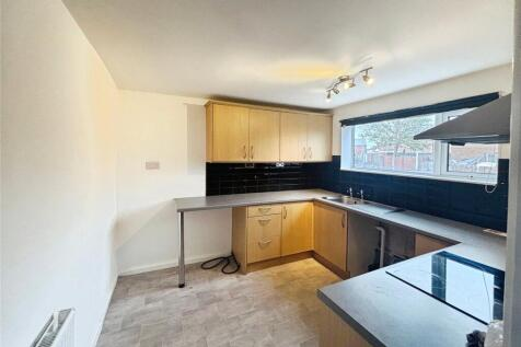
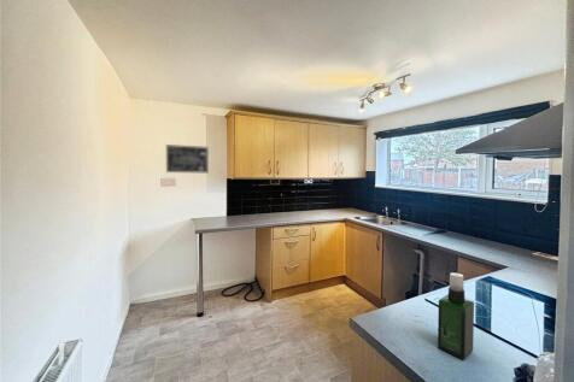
+ wall art (187, 159)
+ spray bottle (456, 312)
